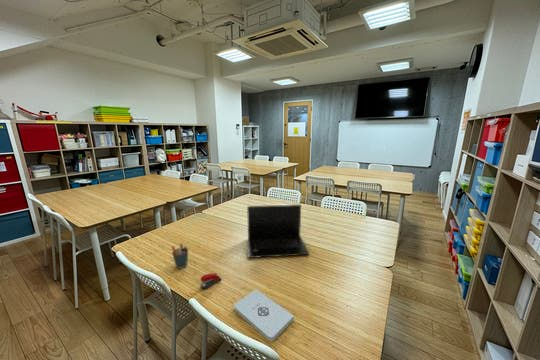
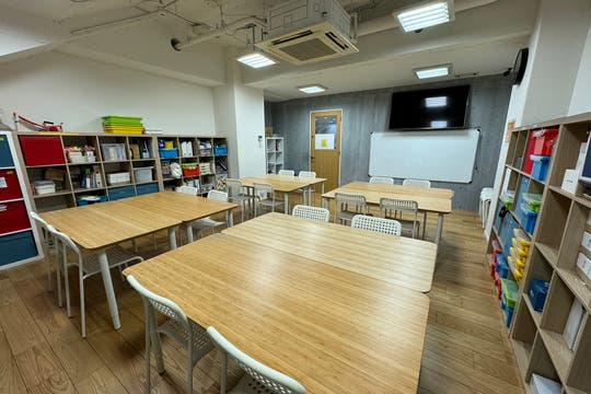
- notepad (262, 312)
- laptop (276, 229)
- stapler (210, 278)
- pen holder (180, 254)
